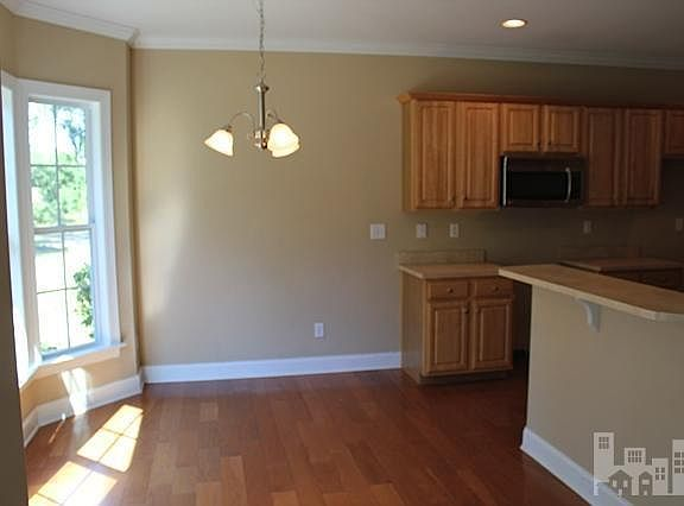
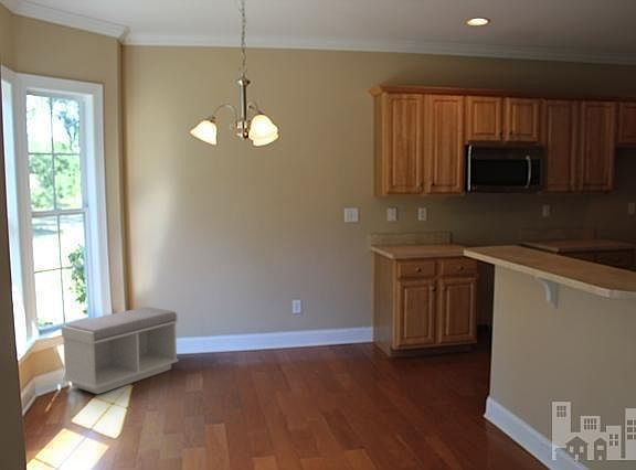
+ bench (123, 346)
